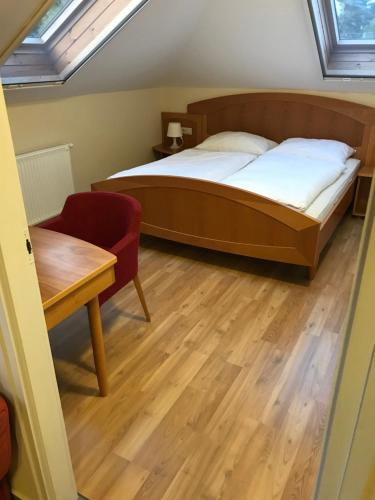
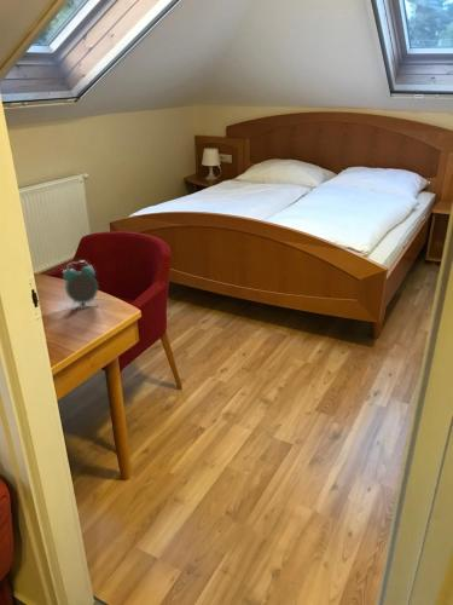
+ alarm clock (80, 283)
